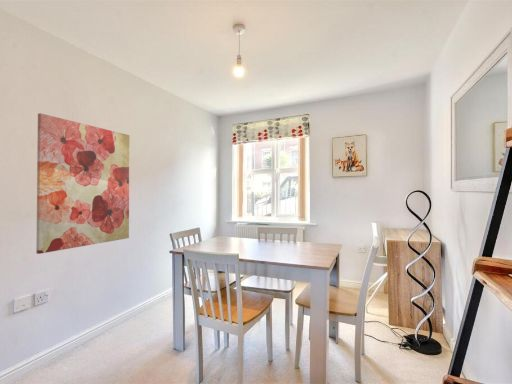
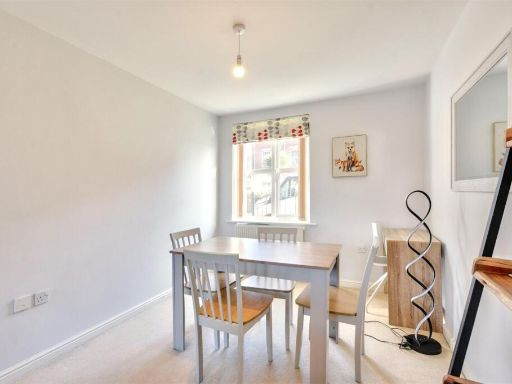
- wall art (90, 185)
